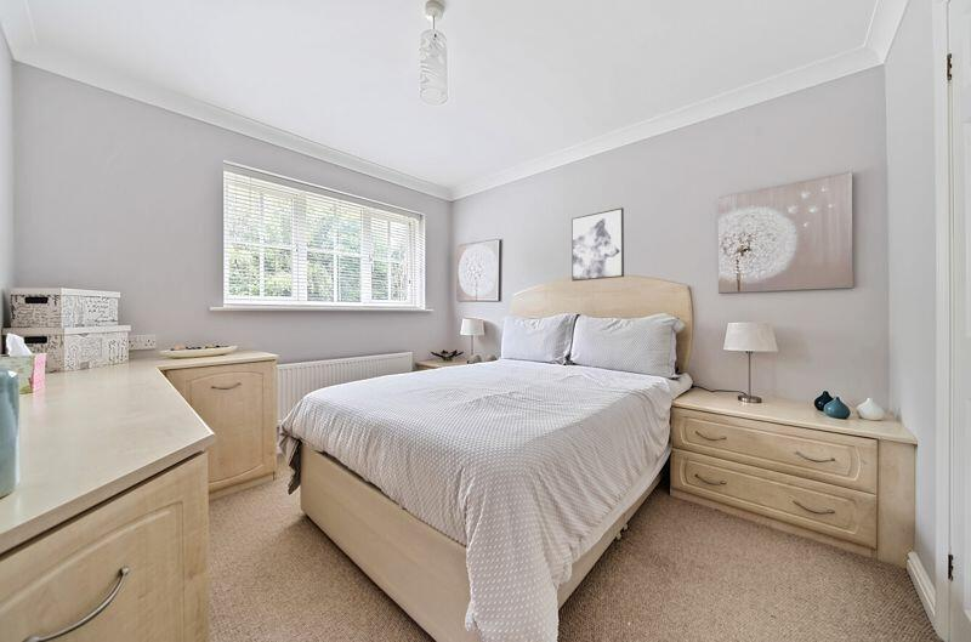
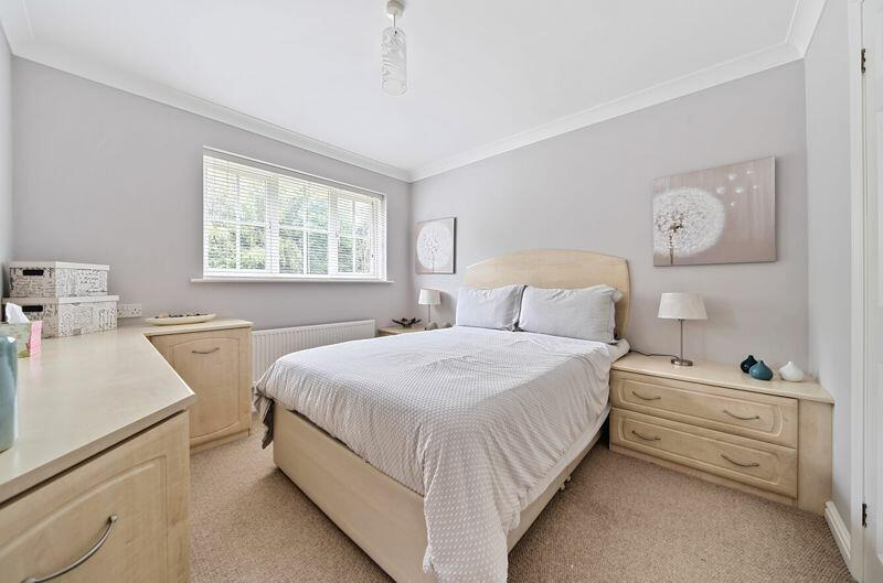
- wall art (596, 245)
